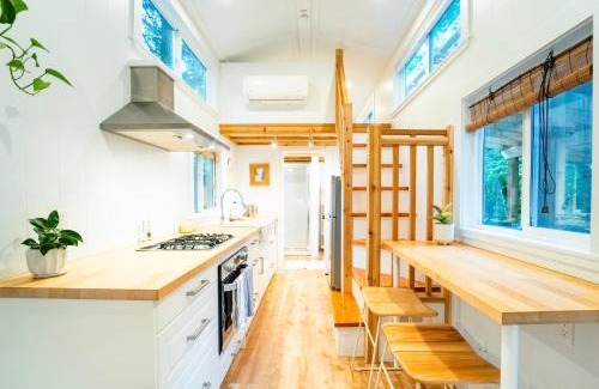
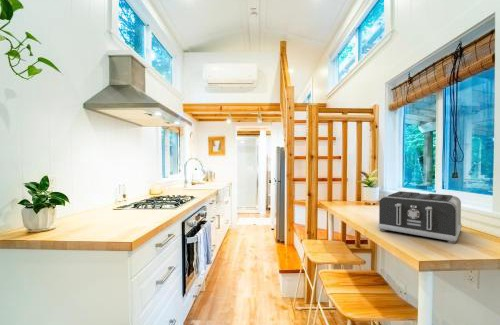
+ toaster (419, 213)
